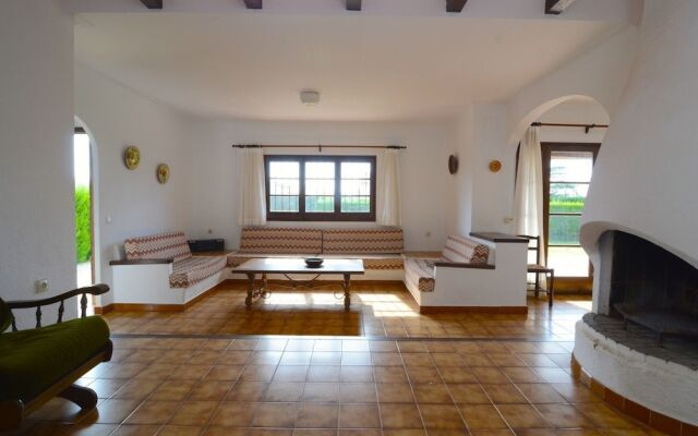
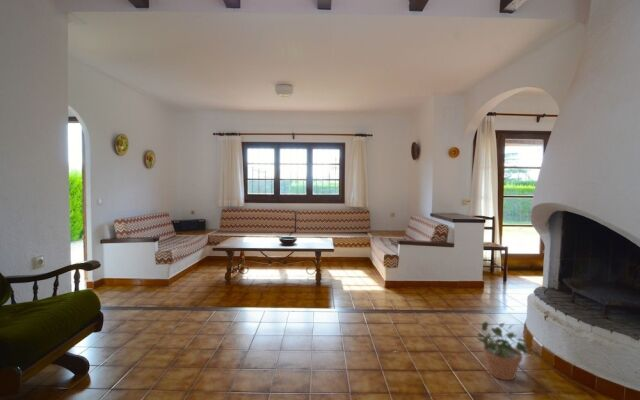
+ potted plant (506, 352)
